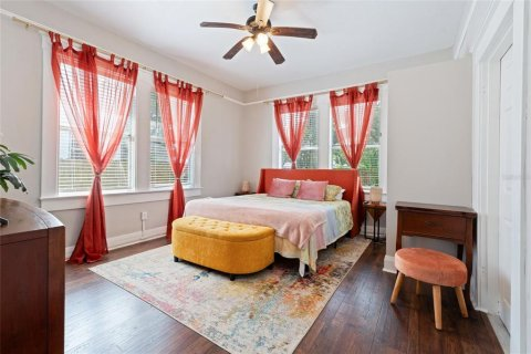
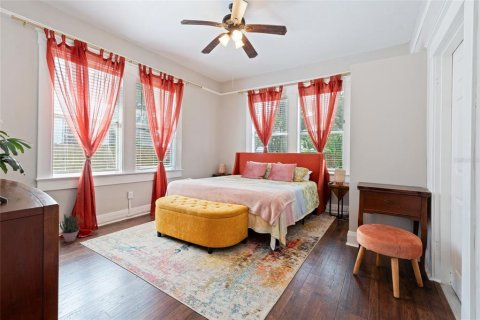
+ potted plant (70, 226)
